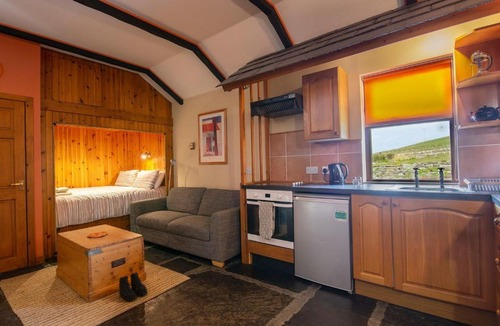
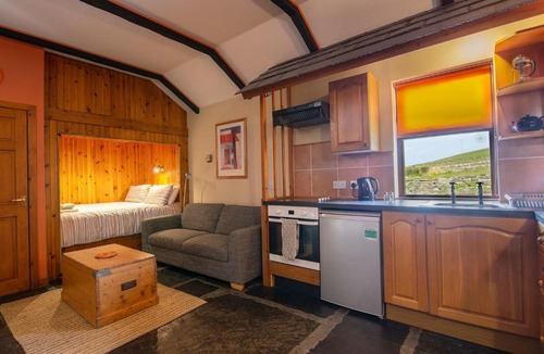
- boots (132, 284)
